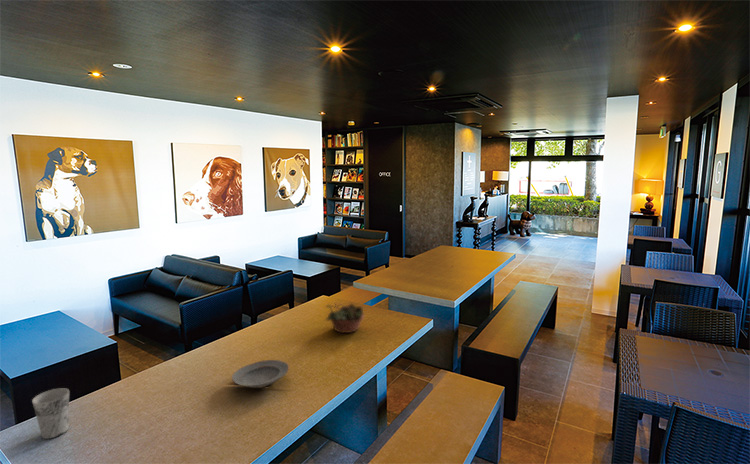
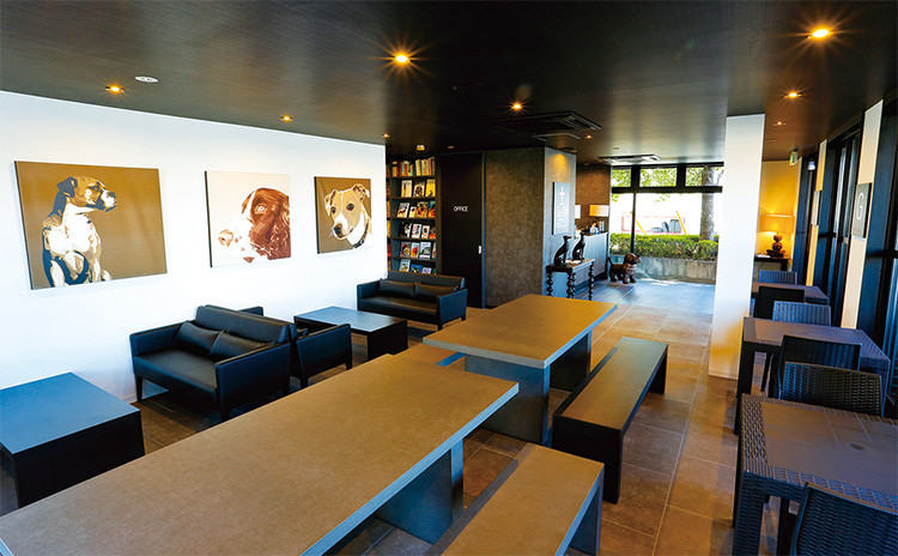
- succulent planter (345, 314)
- cup (53, 414)
- plate (261, 376)
